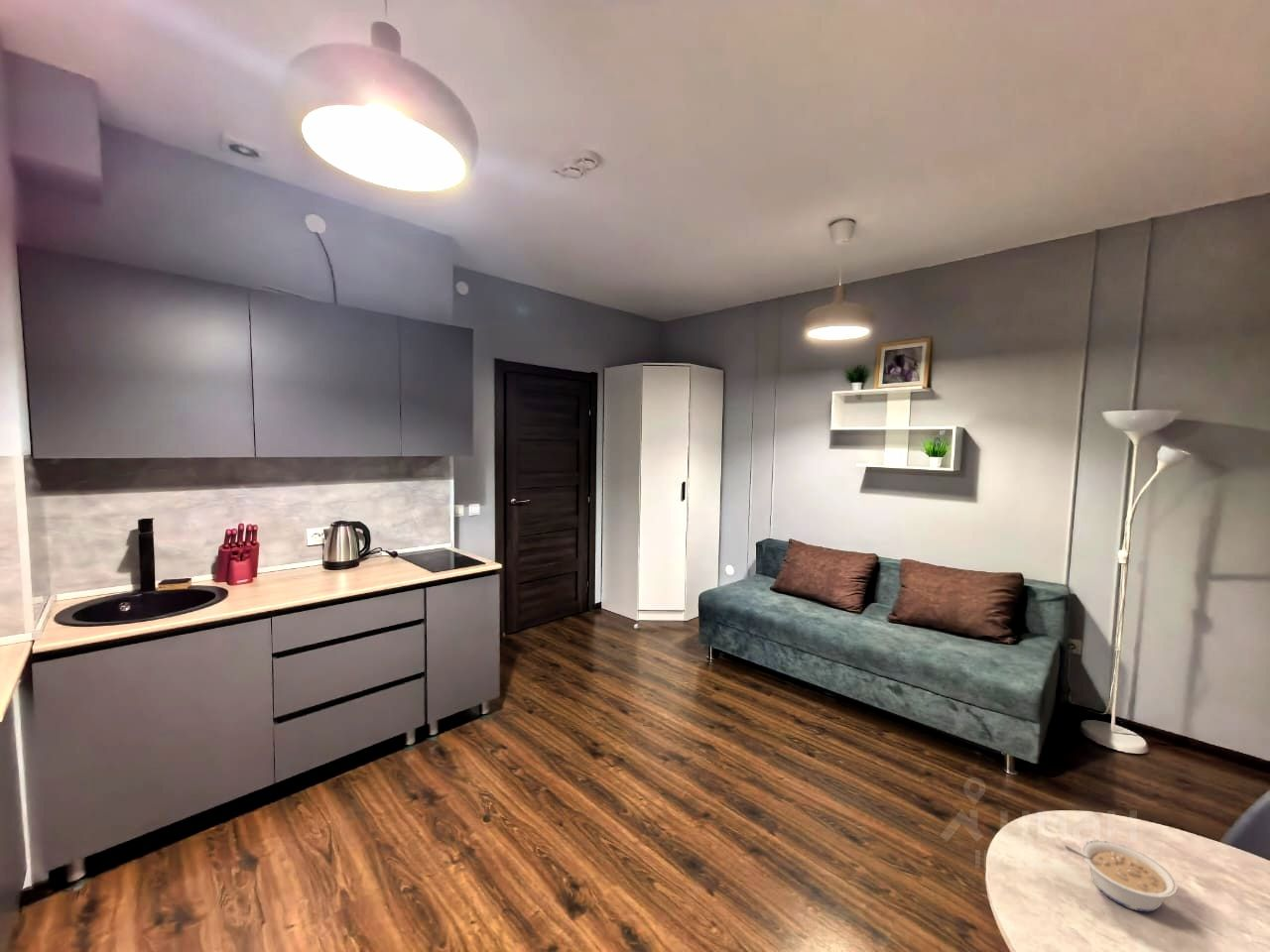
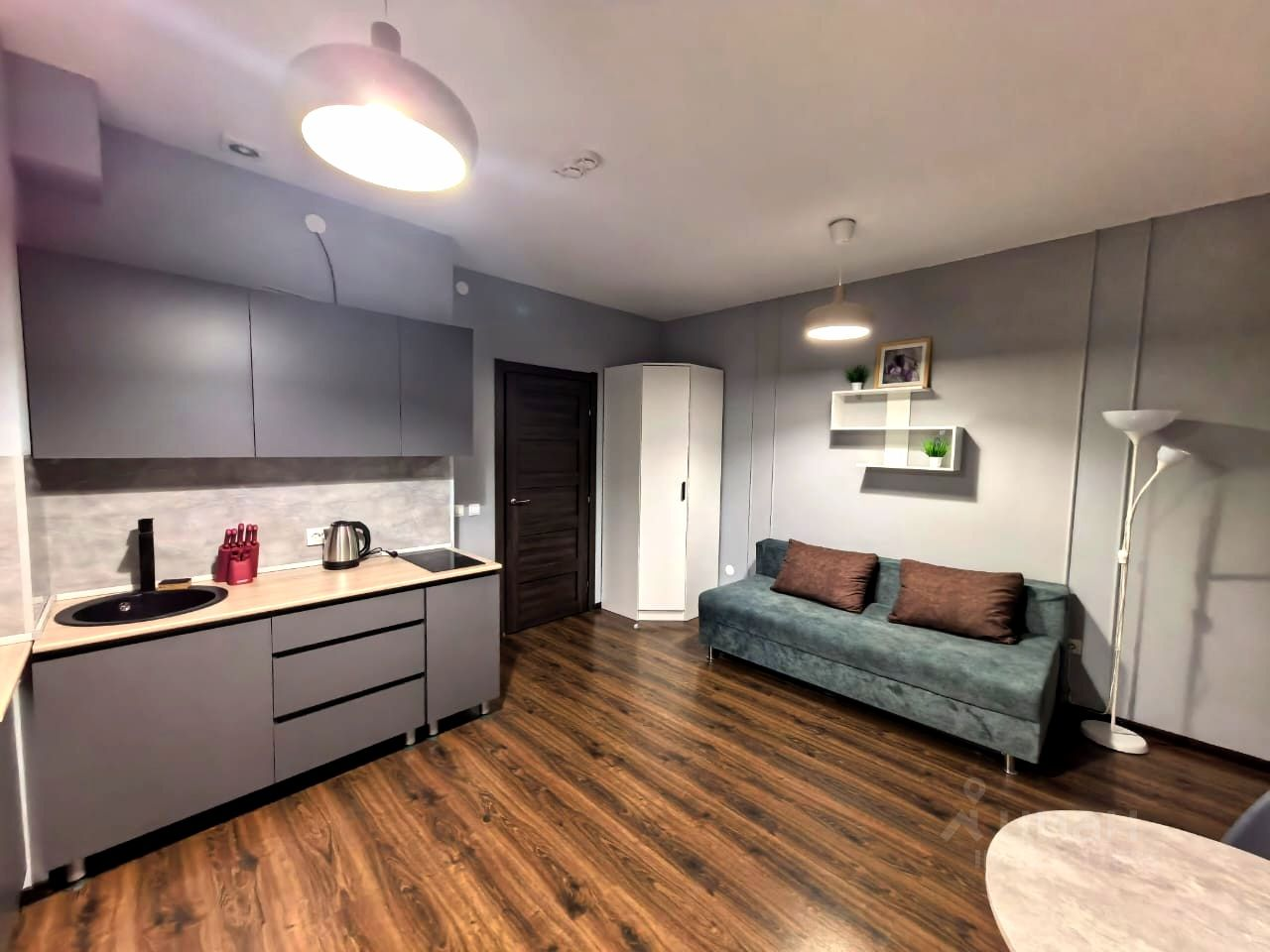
- legume (1124, 877)
